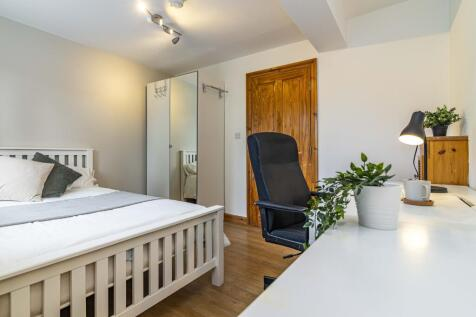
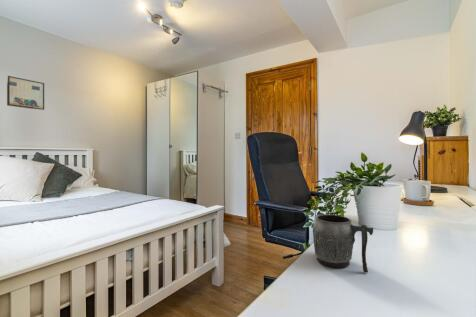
+ mug (341, 241)
+ wall art (26, 93)
